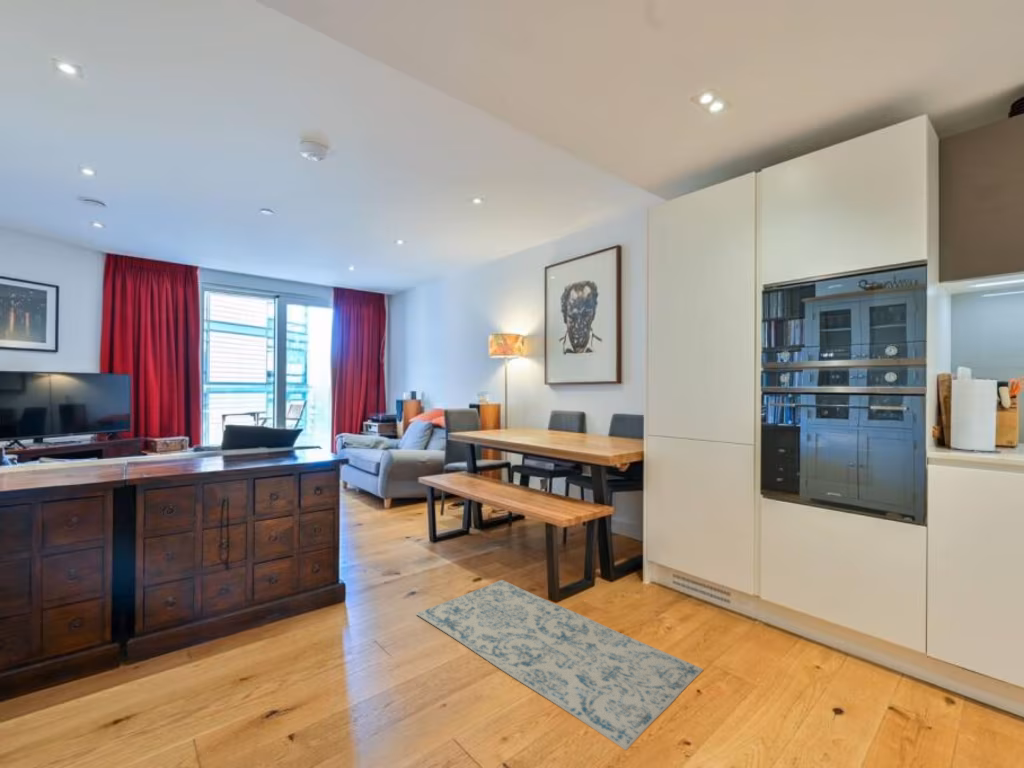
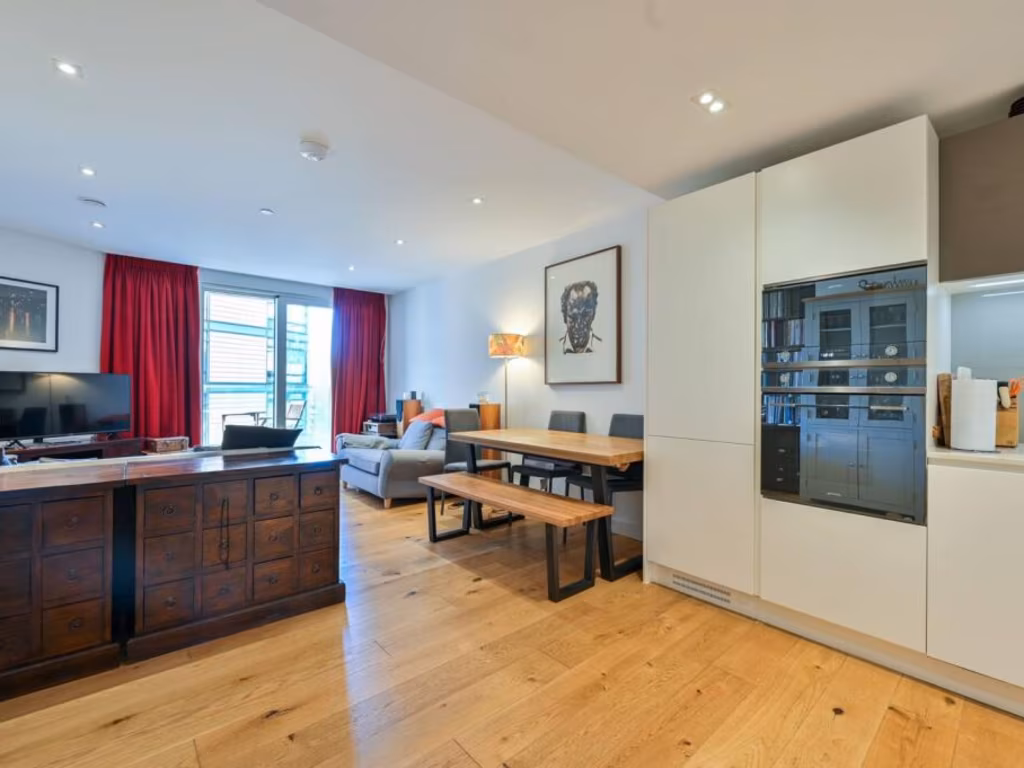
- rug (544, 638)
